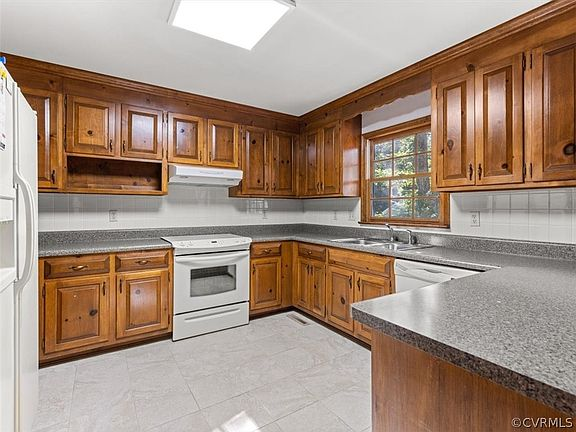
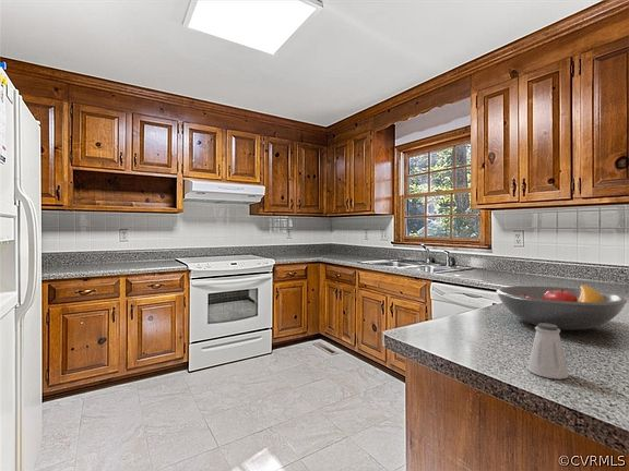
+ fruit bowl (556, 304)
+ saltshaker (547, 348)
